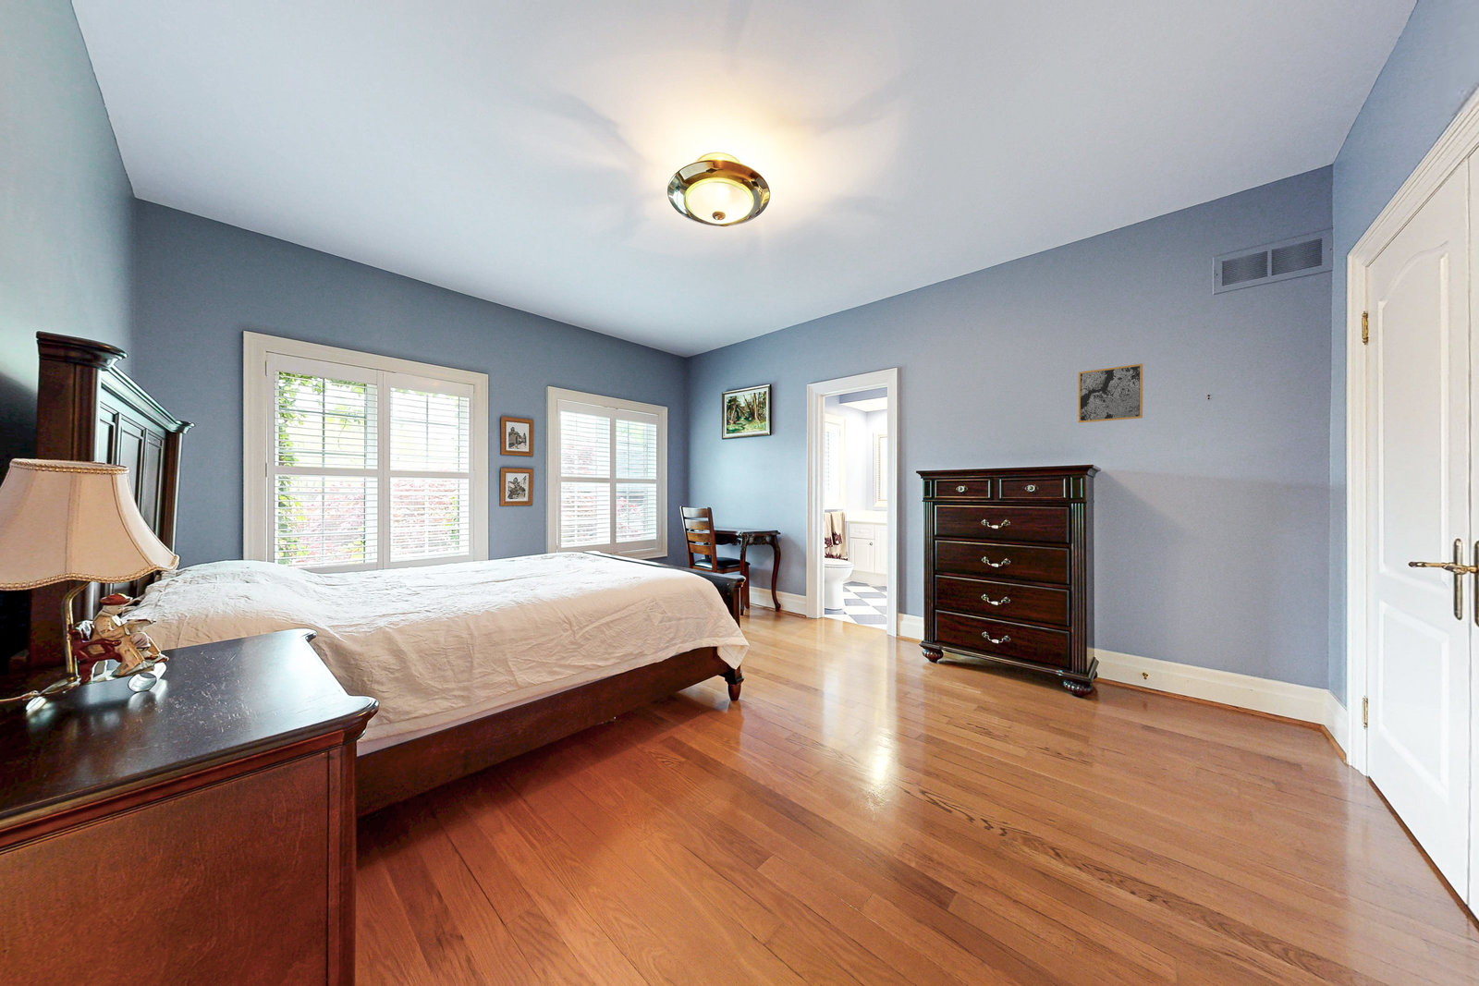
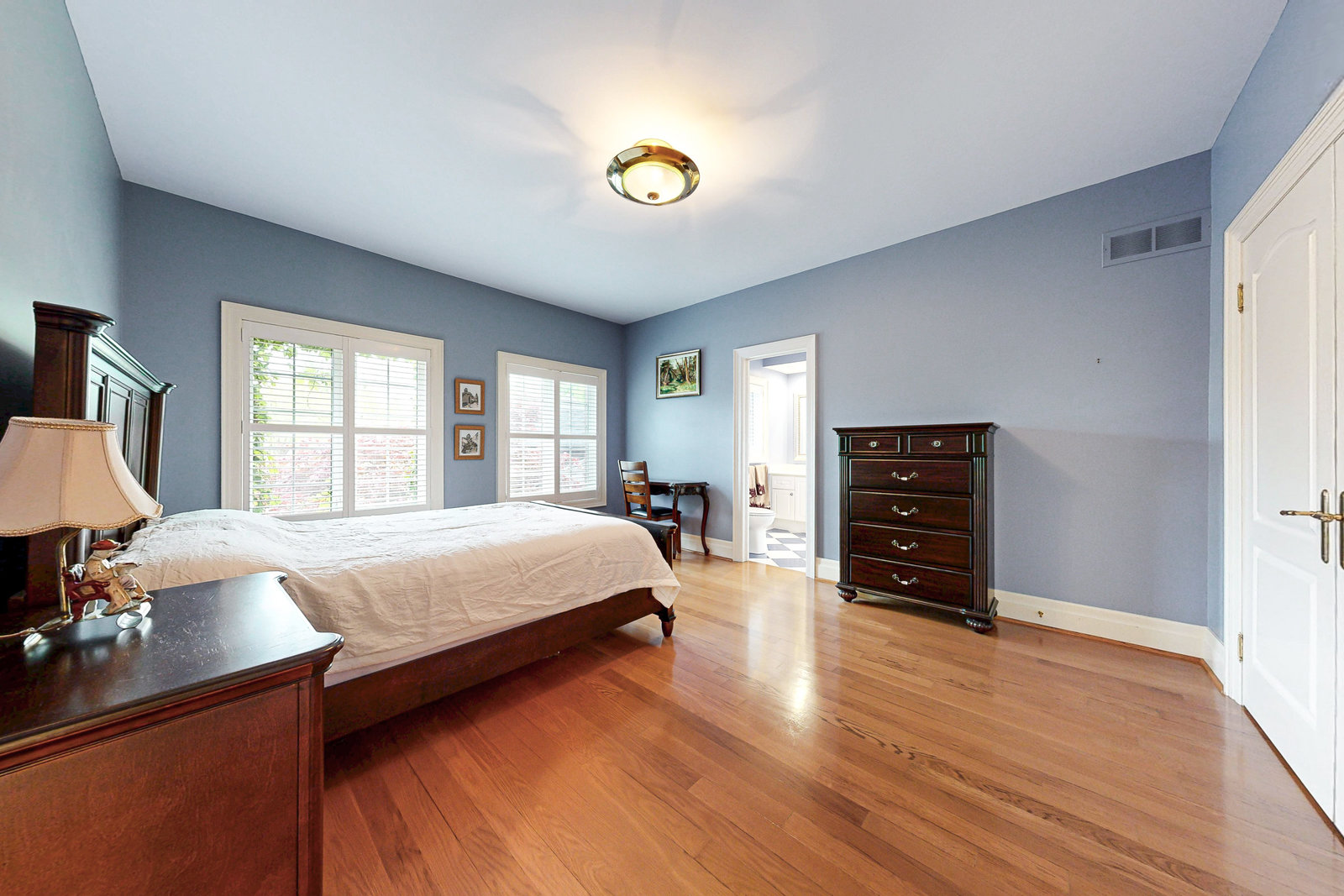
- wall art (1109, 394)
